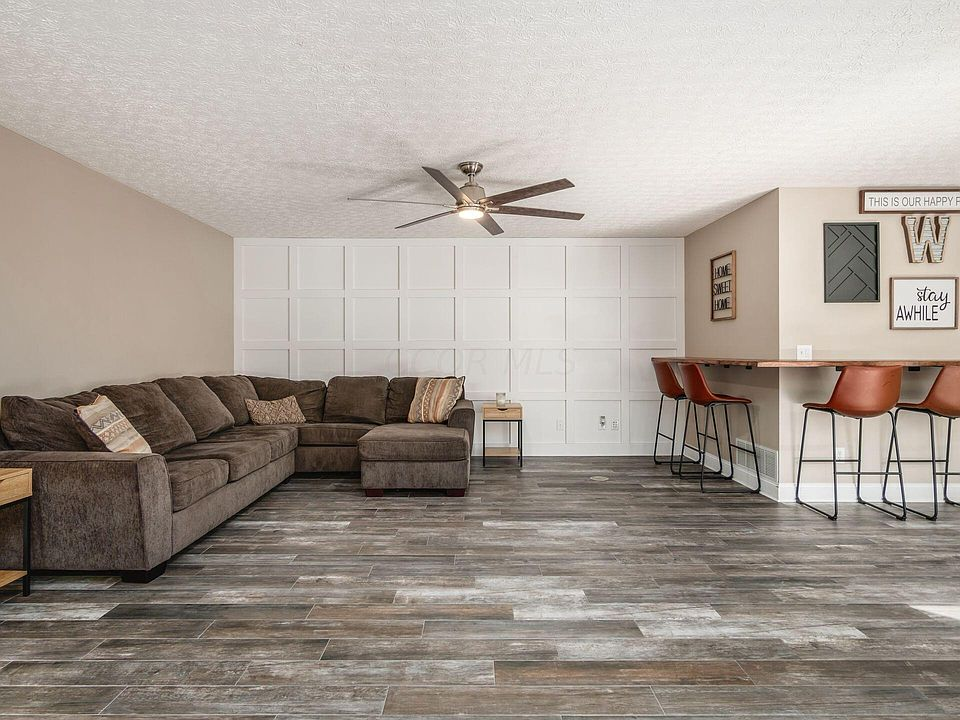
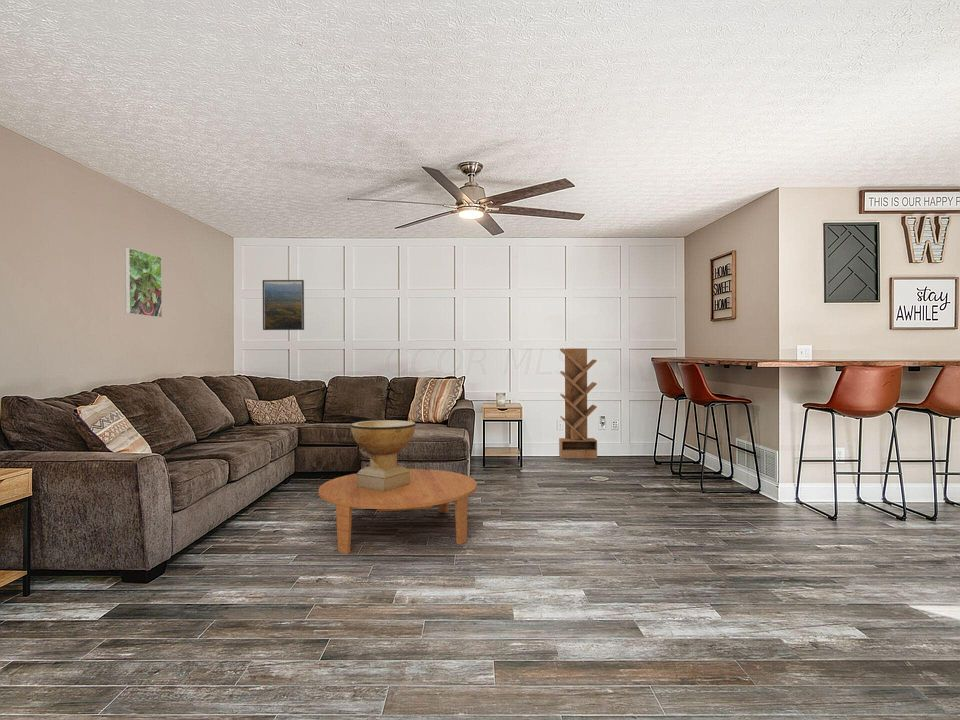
+ decorative bowl (383, 454)
+ bookshelf (577, 402)
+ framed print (283, 305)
+ coffee table (399, 507)
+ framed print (144, 284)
